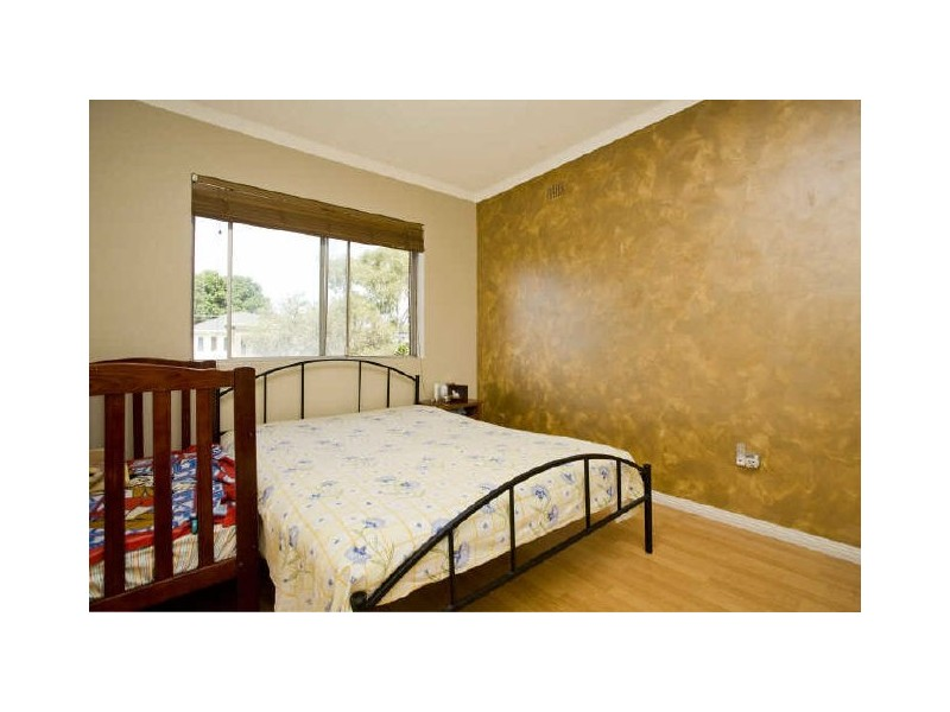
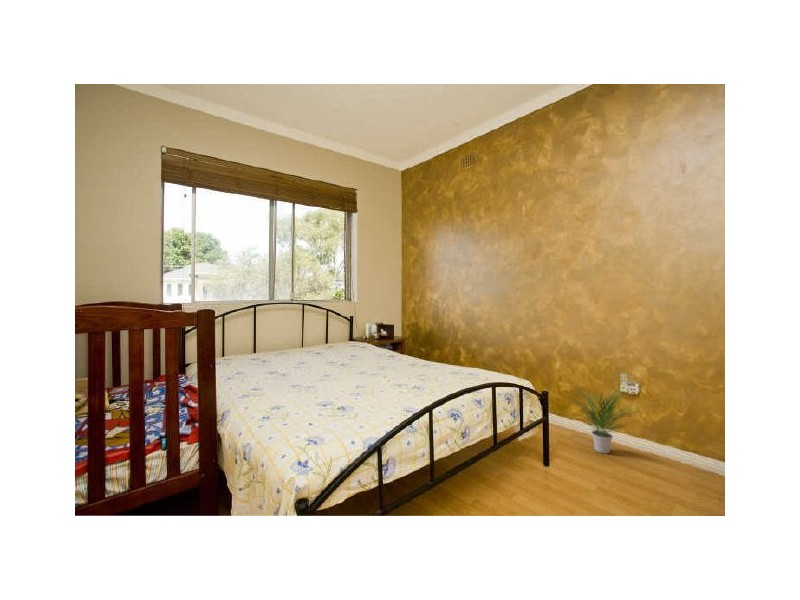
+ potted plant (601, 417)
